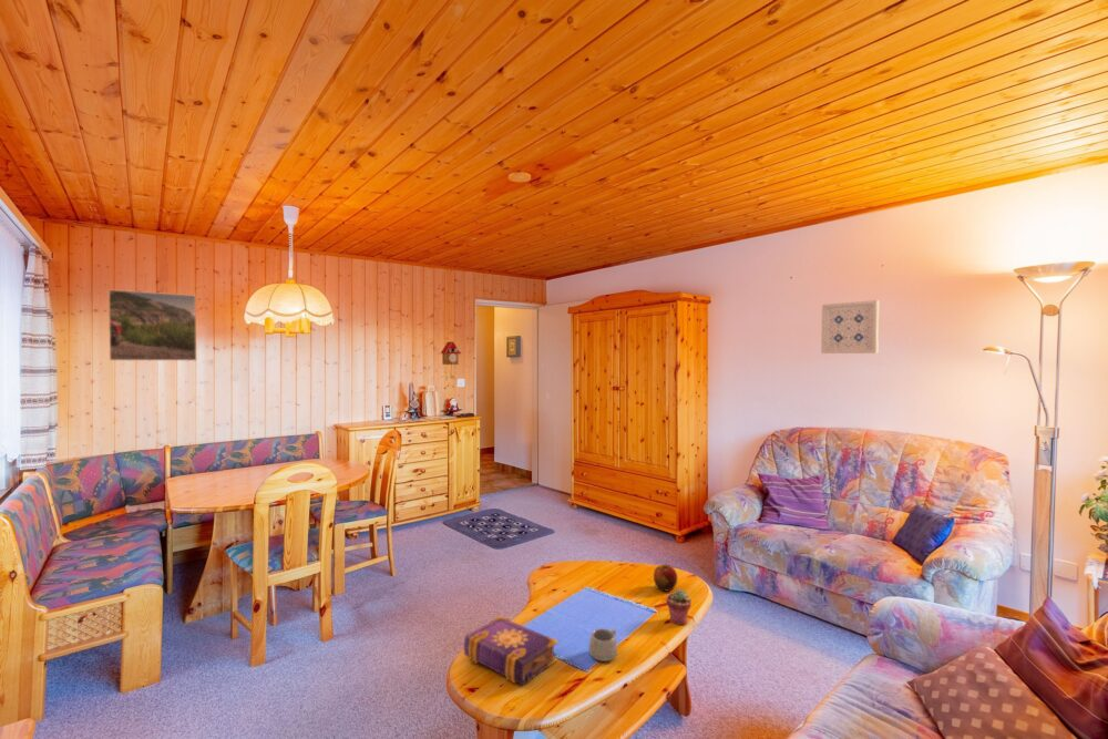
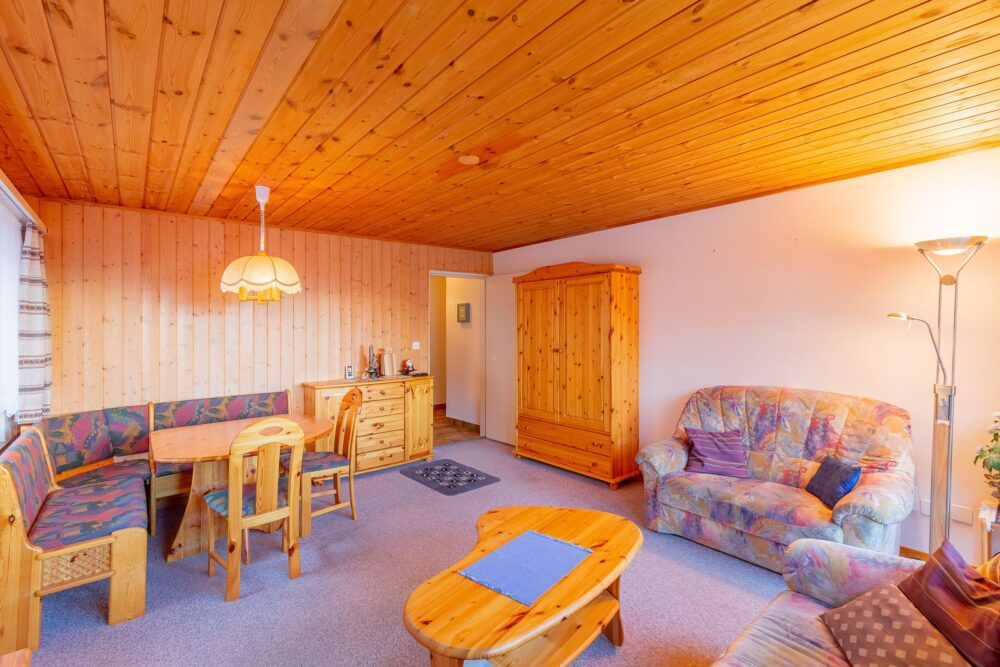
- potted succulent (678, 605)
- book (510, 647)
- cuckoo clock (452, 360)
- mug (605, 643)
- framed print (154, 326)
- apple (665, 577)
- wall art (849, 328)
